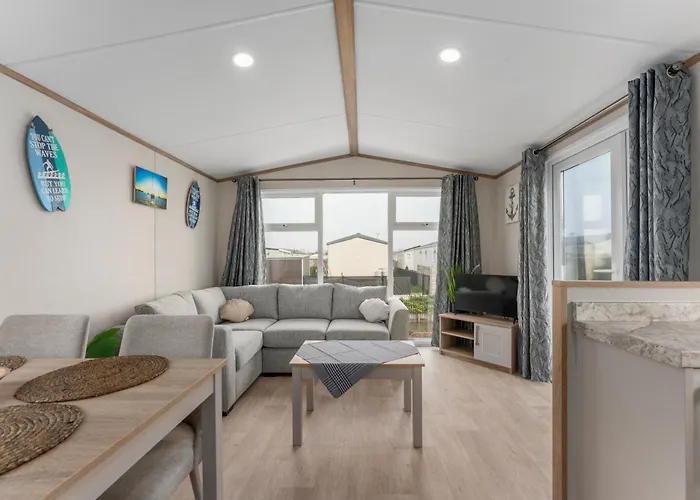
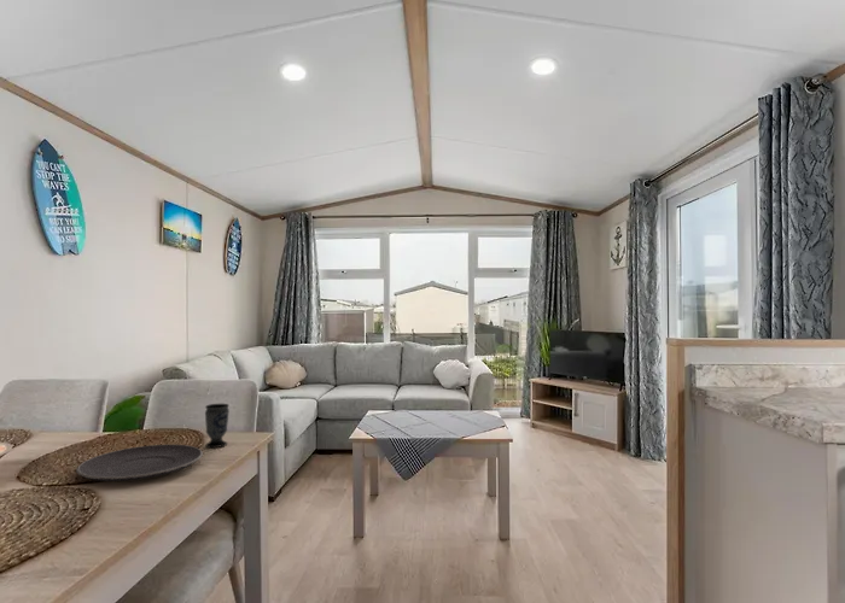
+ cup (216, 425)
+ plate (142, 463)
